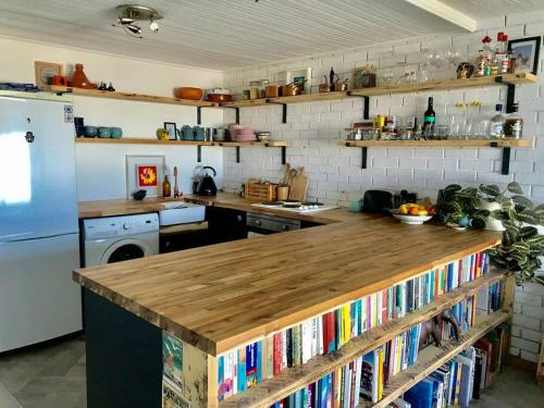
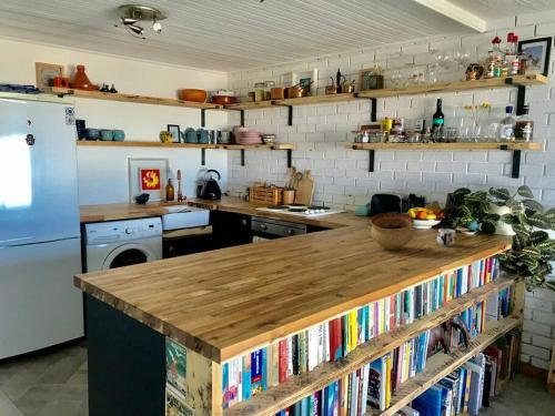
+ mug (446, 236)
+ bowl (392, 232)
